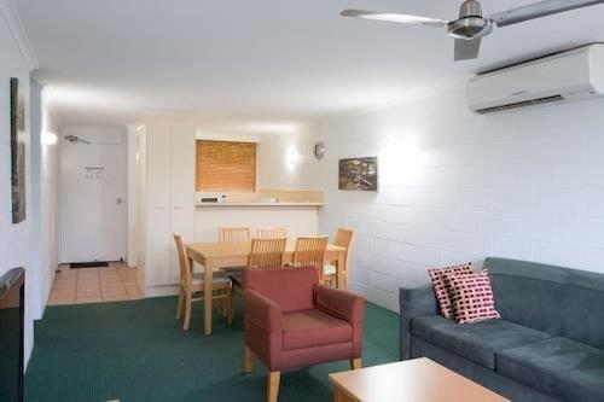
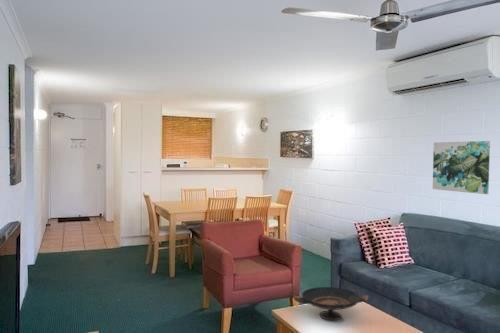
+ wall art (459, 166)
+ decorative bowl (330, 305)
